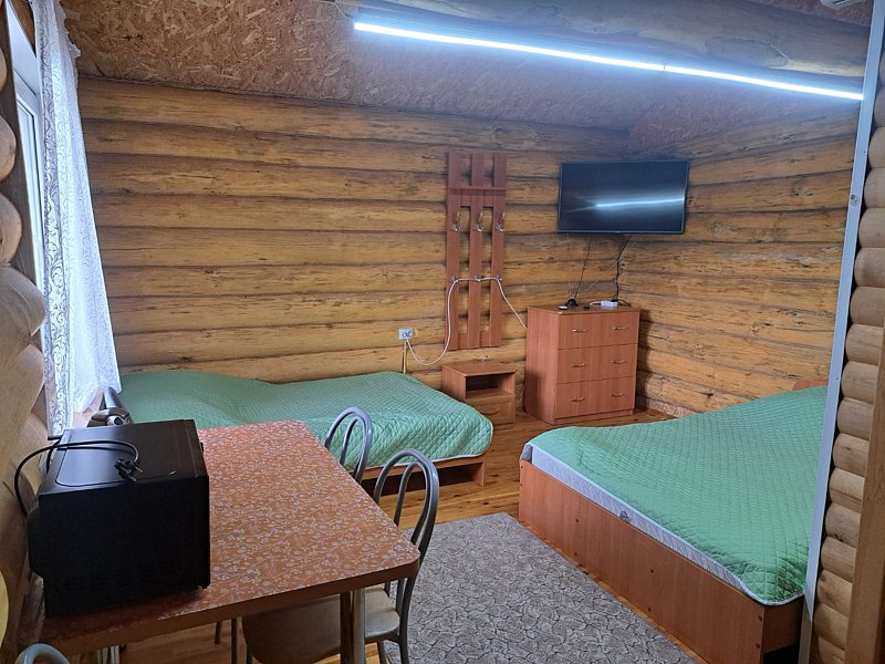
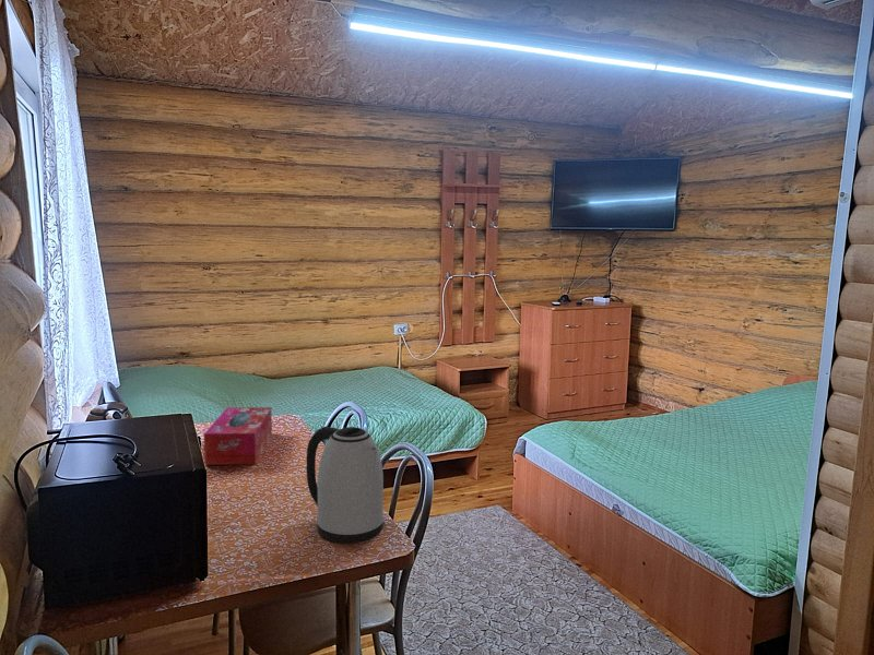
+ tissue box (240, 433)
+ kettle (341, 475)
